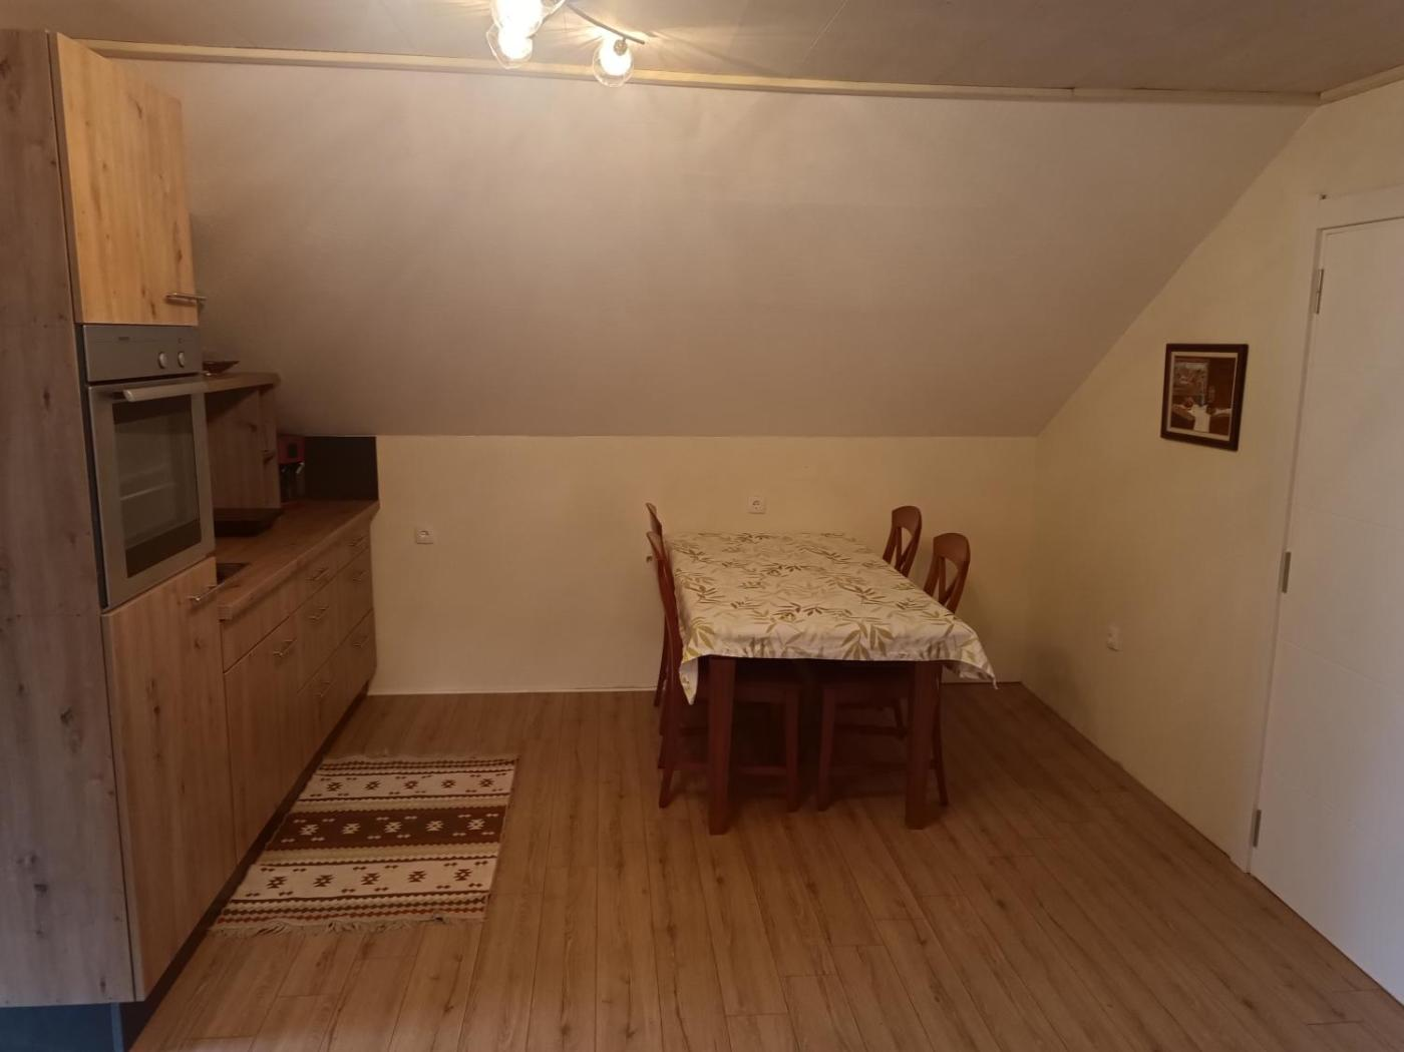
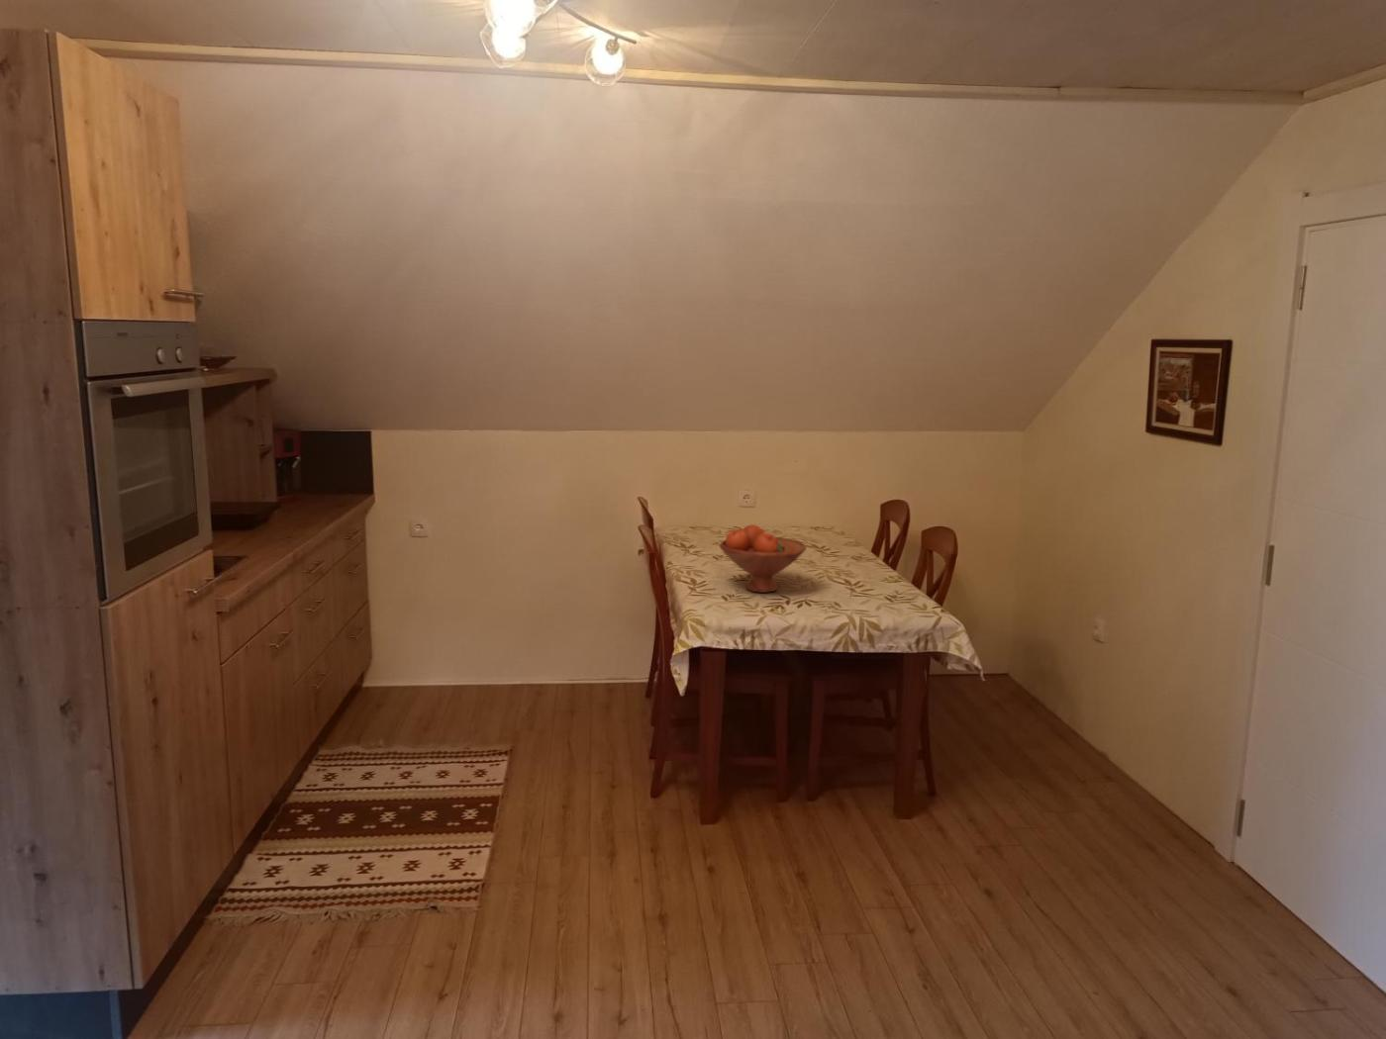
+ fruit bowl (762, 558)
